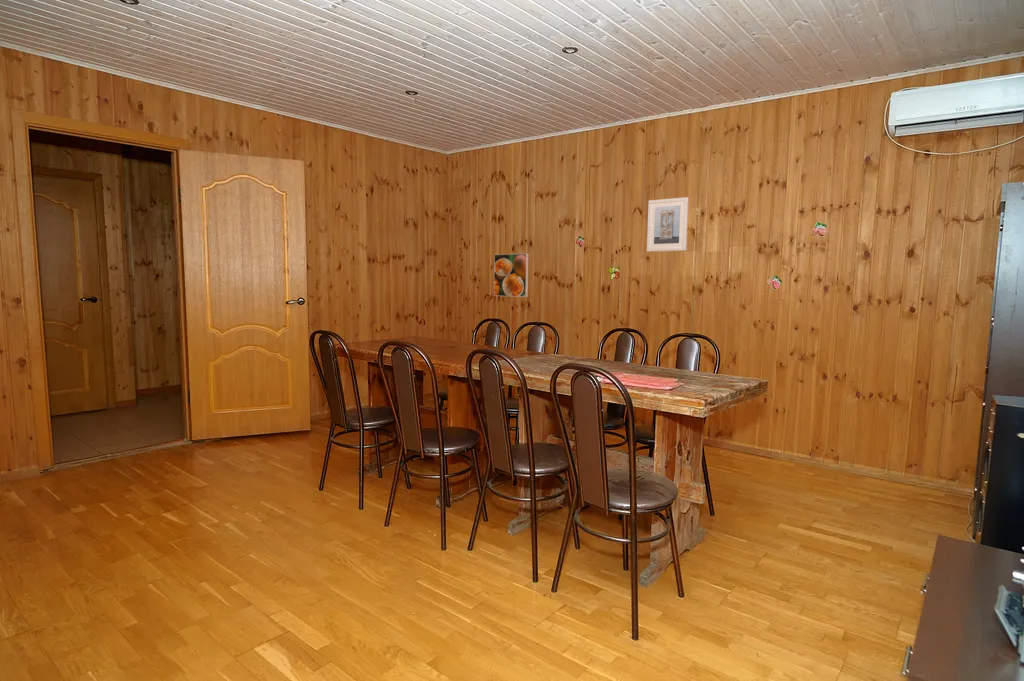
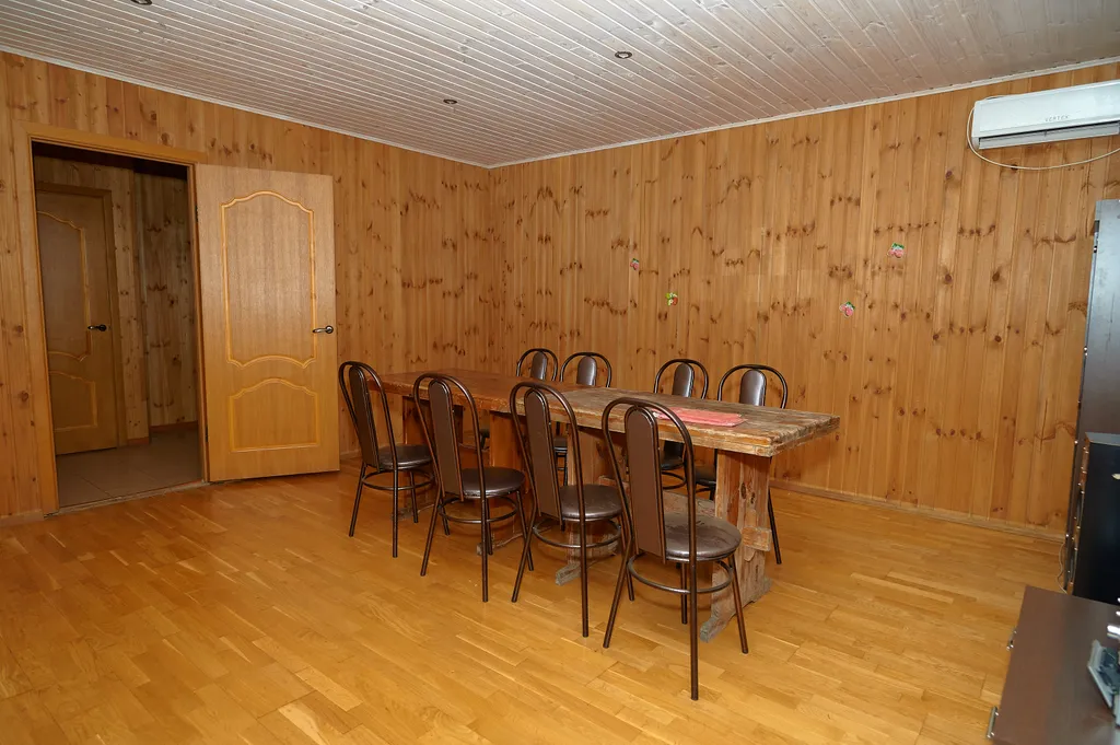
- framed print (510, 275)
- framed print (667, 225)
